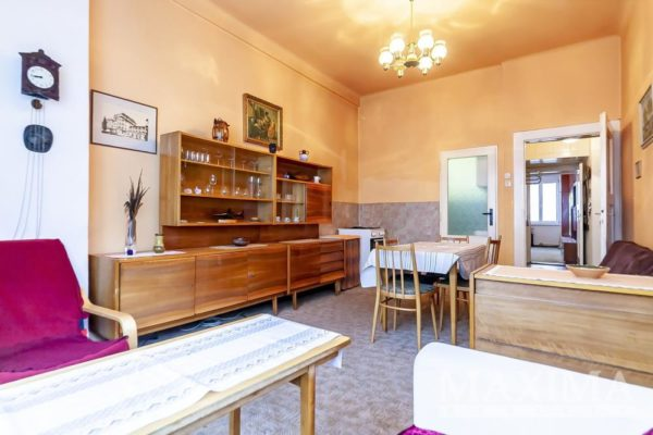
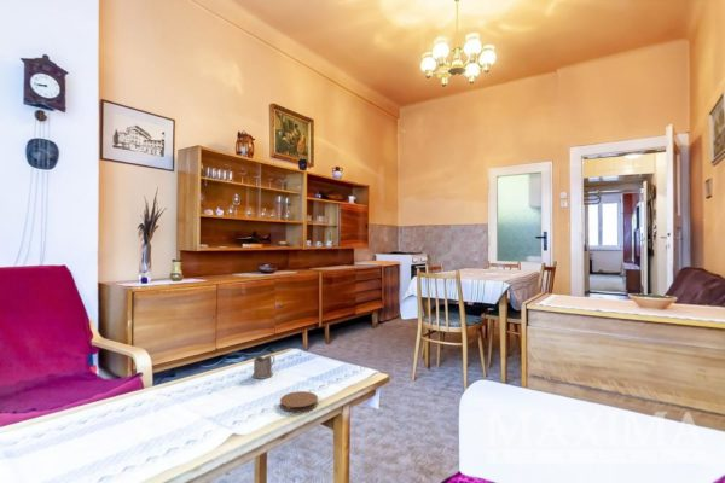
+ coaster (298, 401)
+ tea glass holder (263, 361)
